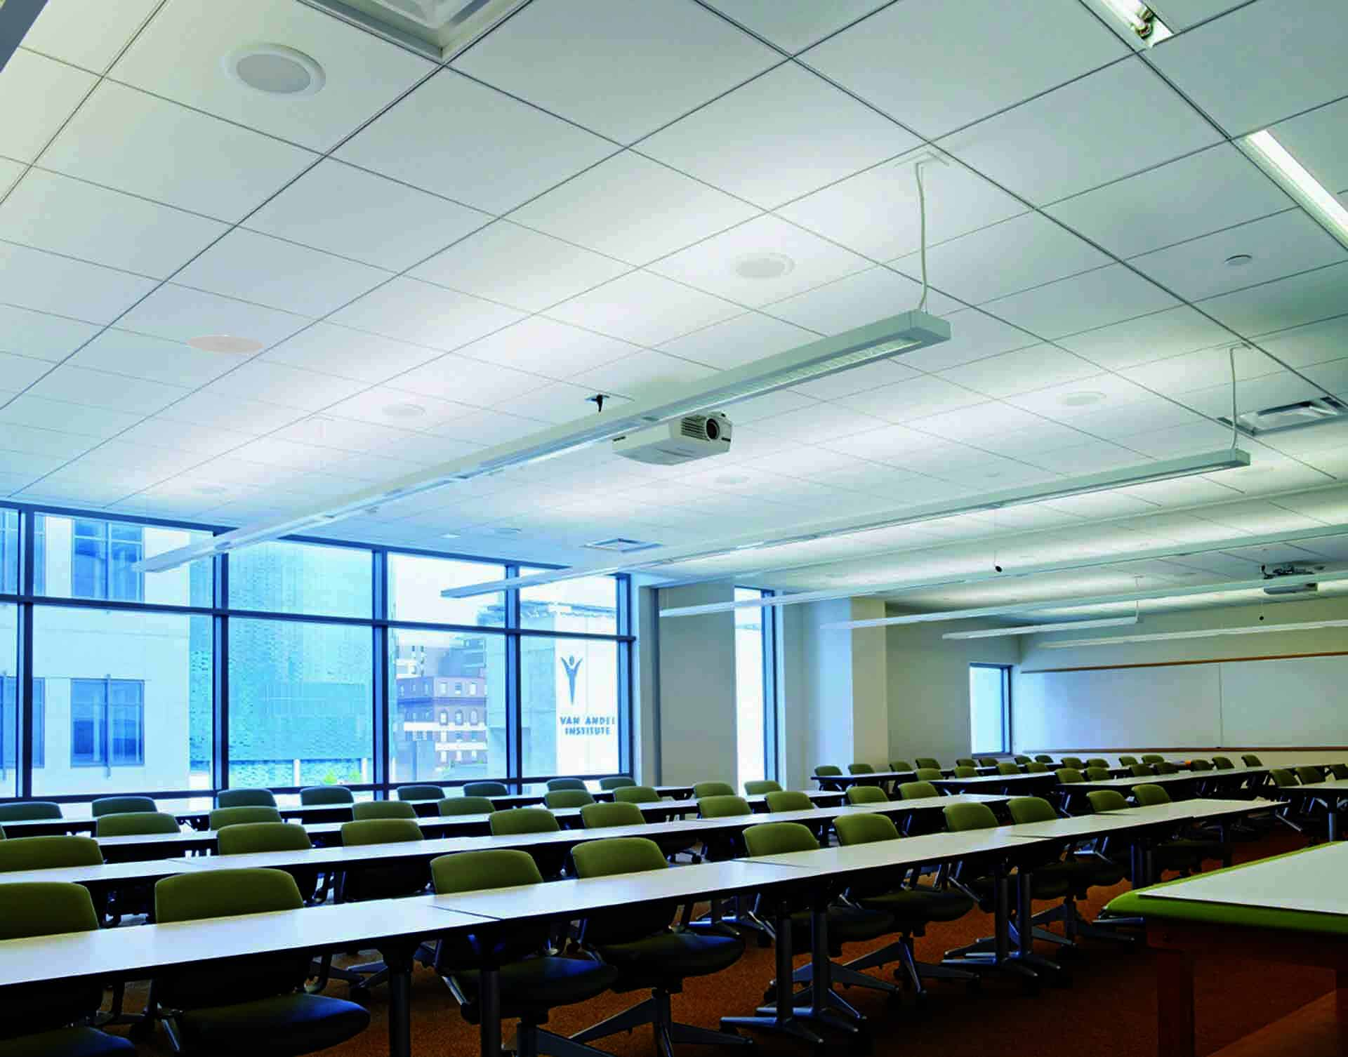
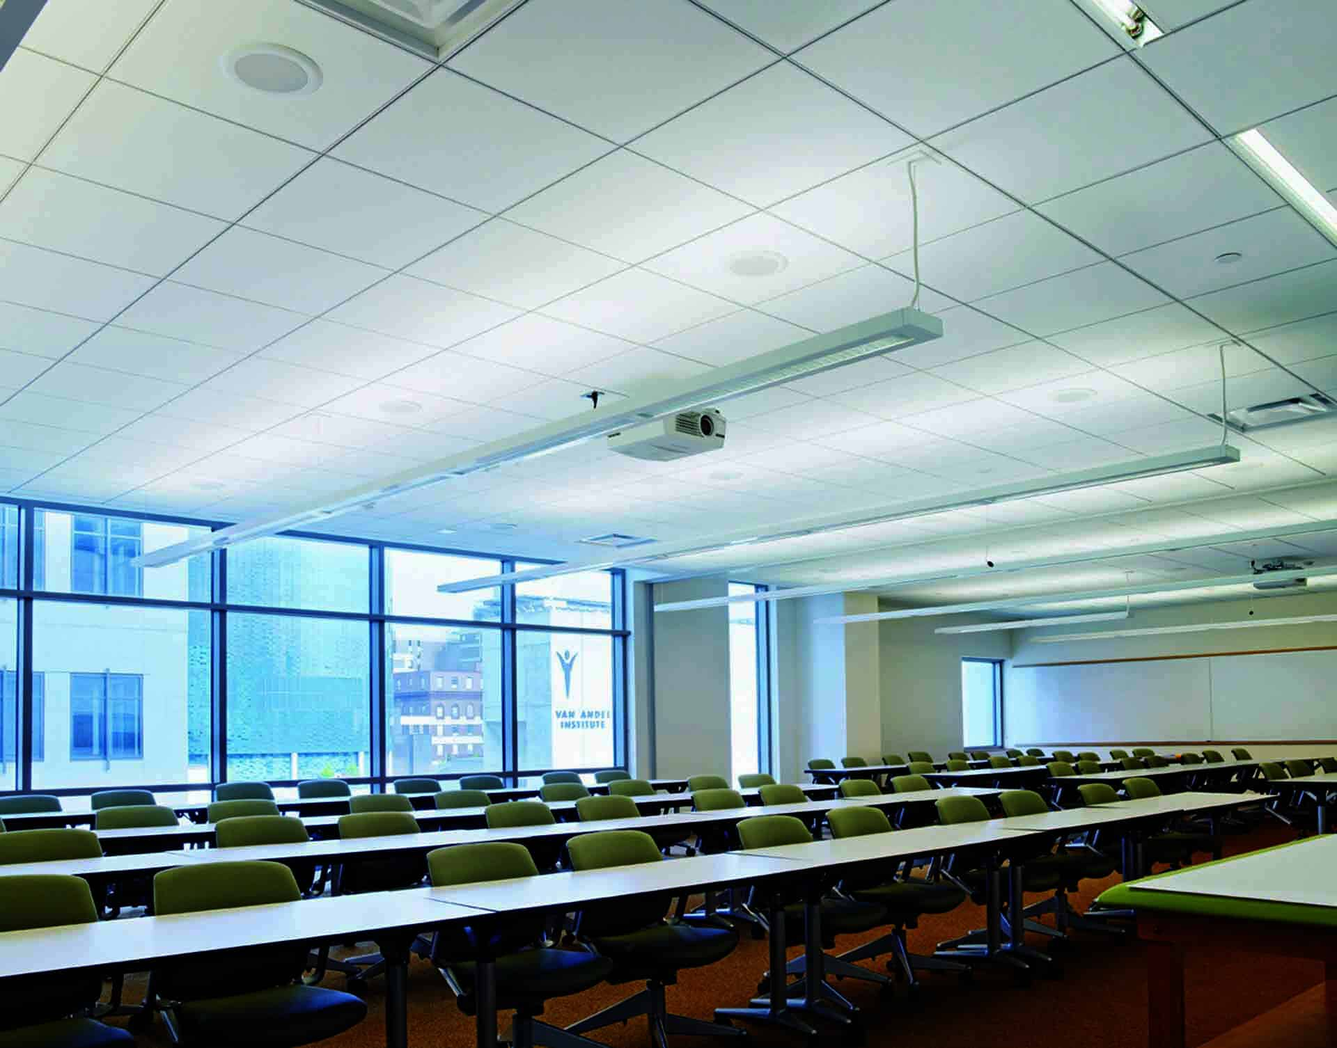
- recessed light (225, 341)
